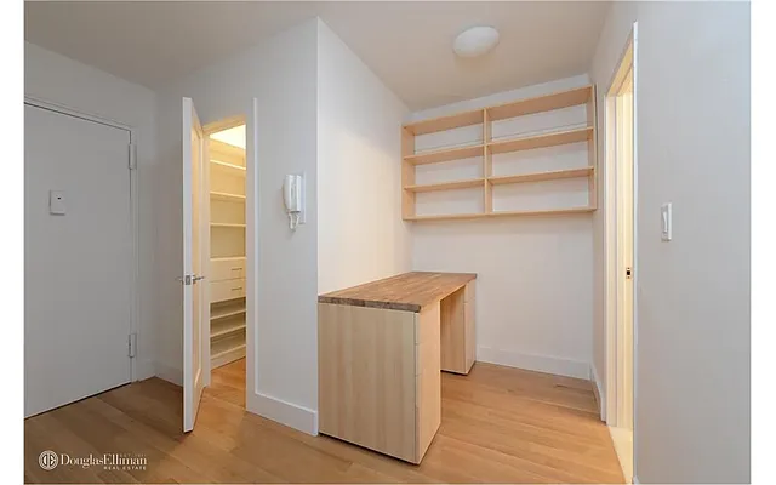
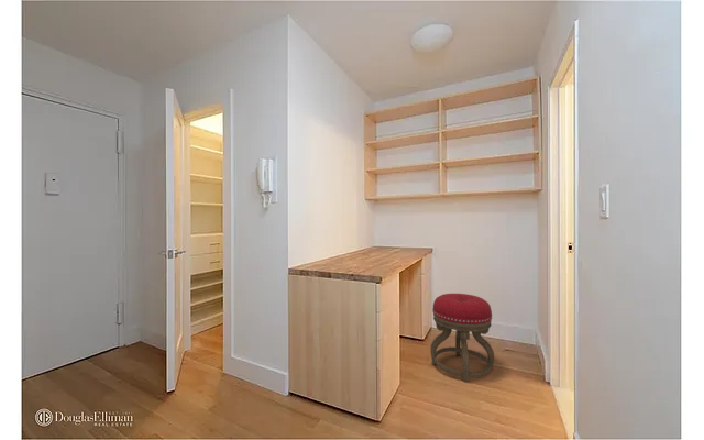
+ stool (461, 332)
